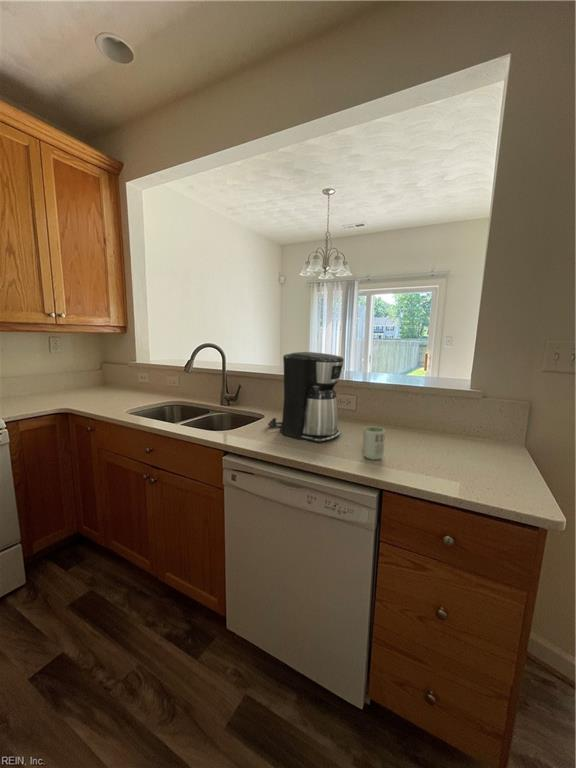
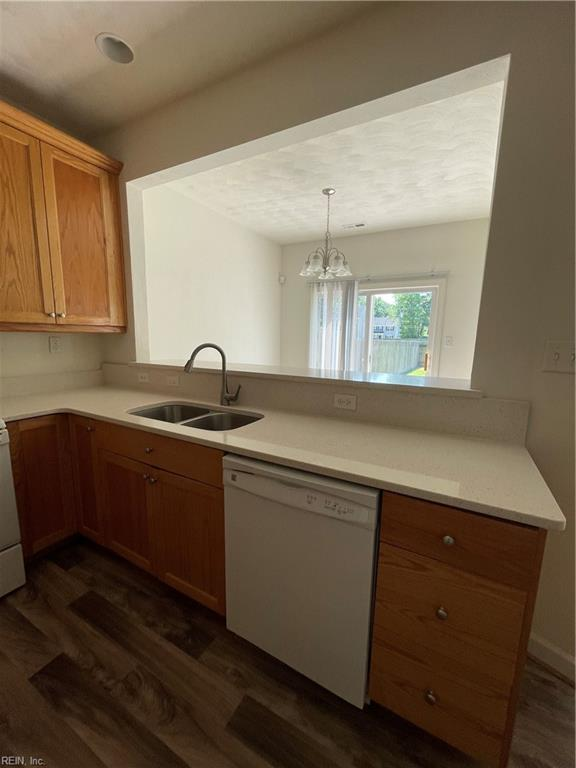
- cup (373, 443)
- coffee maker (308, 392)
